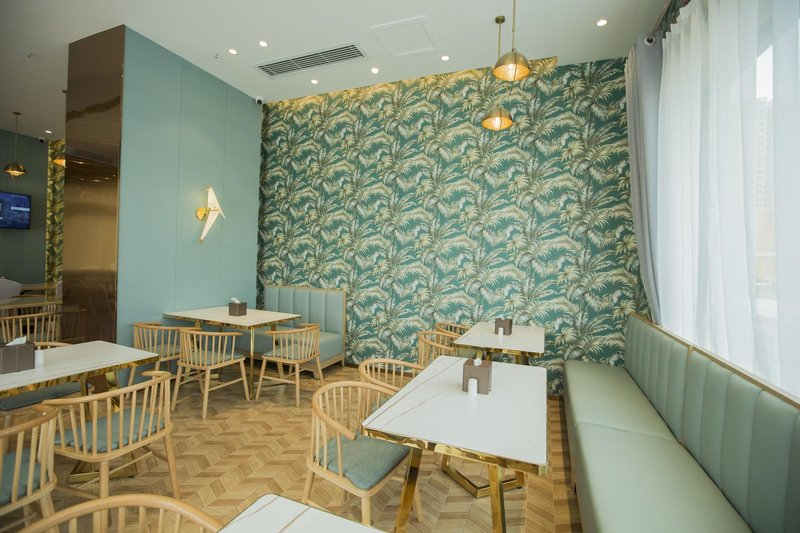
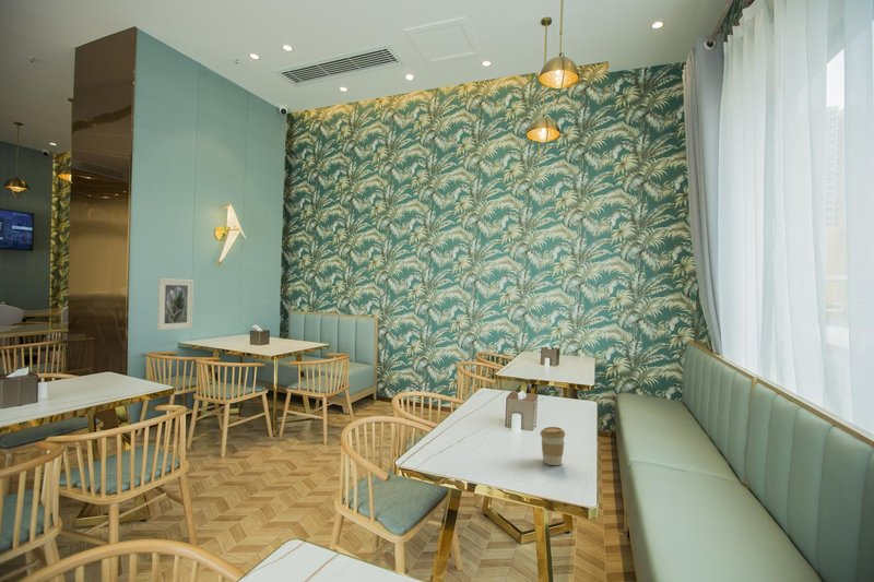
+ coffee cup (552, 444)
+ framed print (176, 304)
